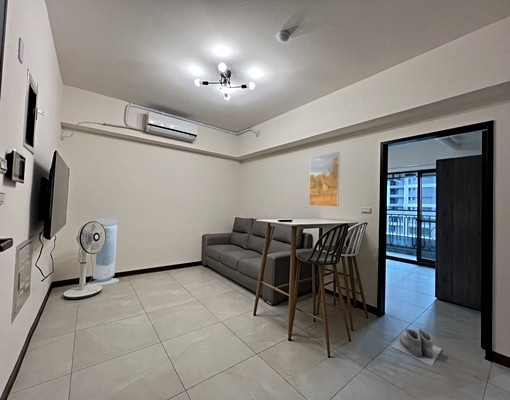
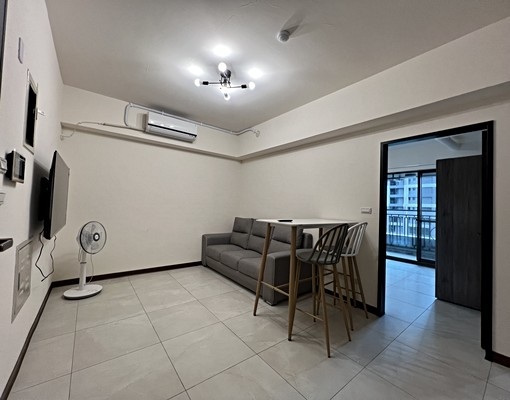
- boots (416, 338)
- air purifier (105, 250)
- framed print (323, 180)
